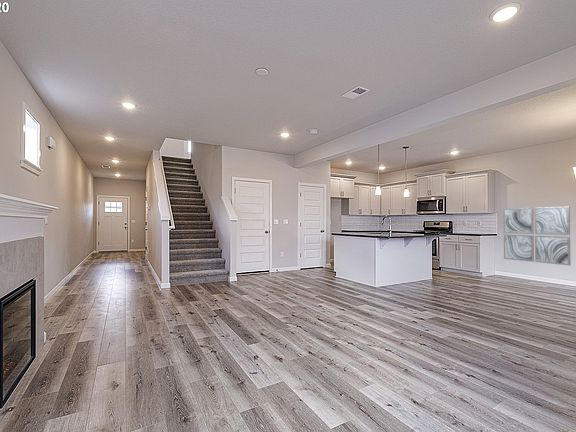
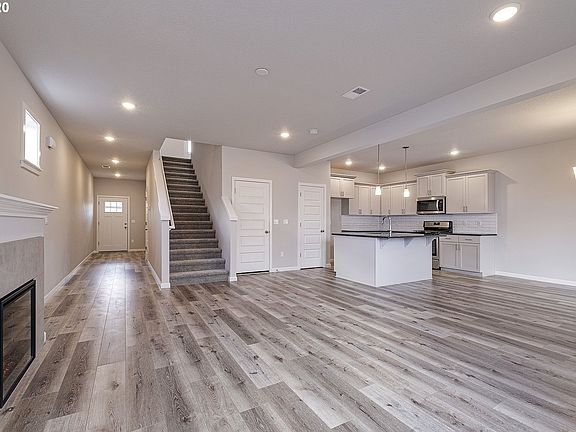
- wall art (533, 235)
